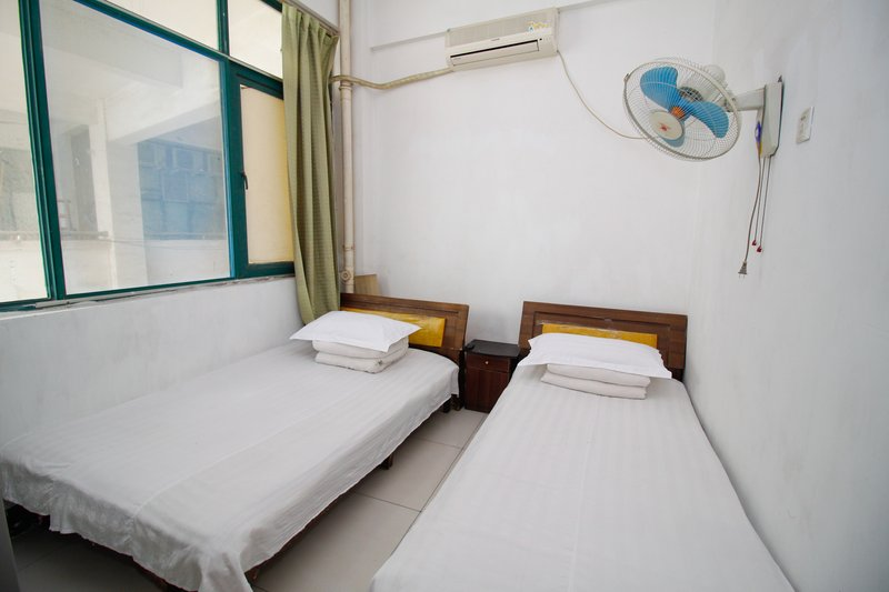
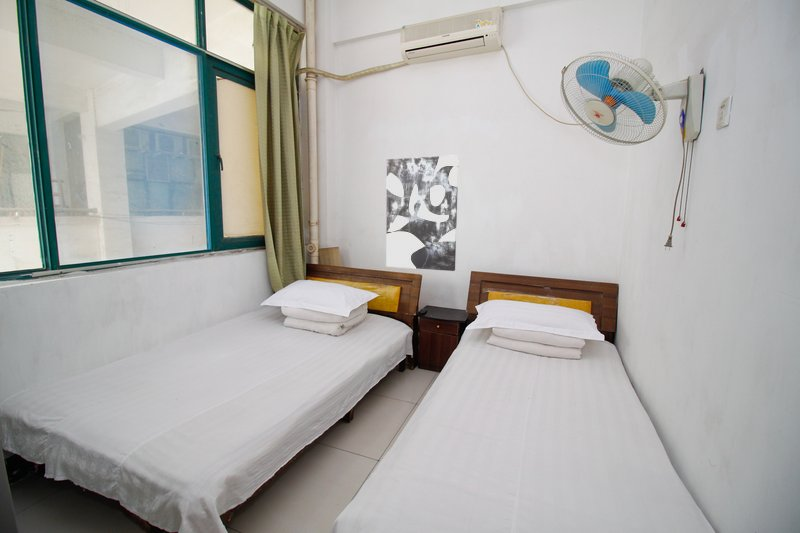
+ wall art (420, 214)
